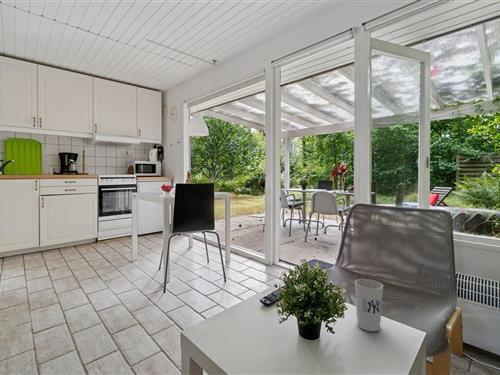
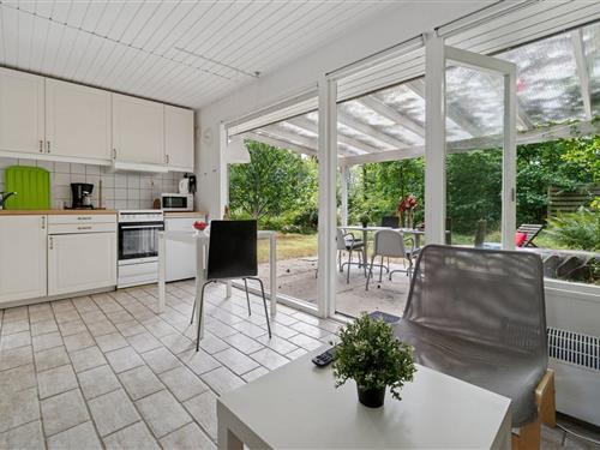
- cup (368, 304)
